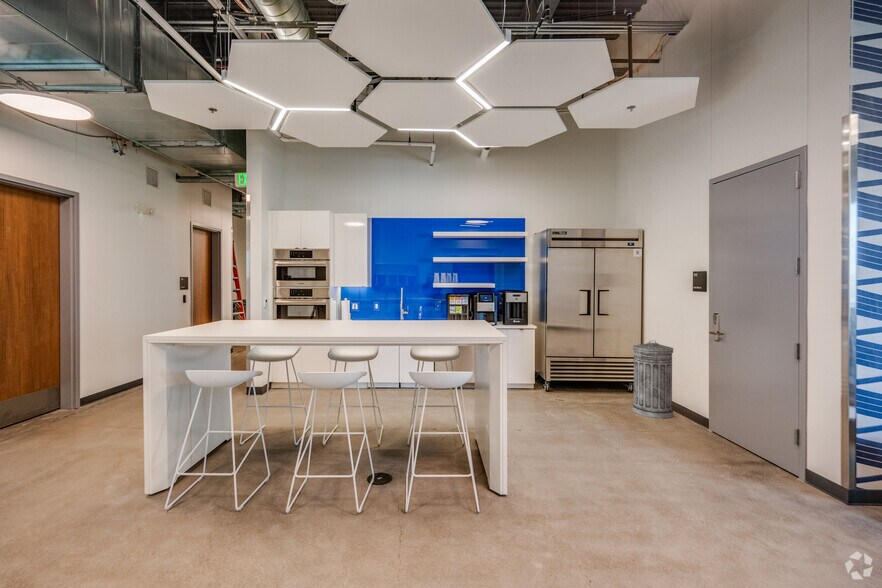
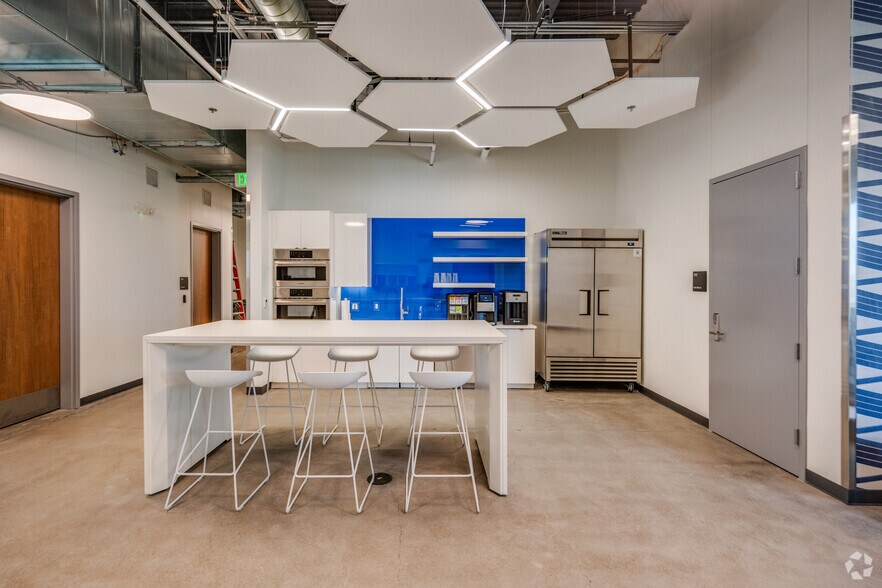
- trash can (652, 376)
